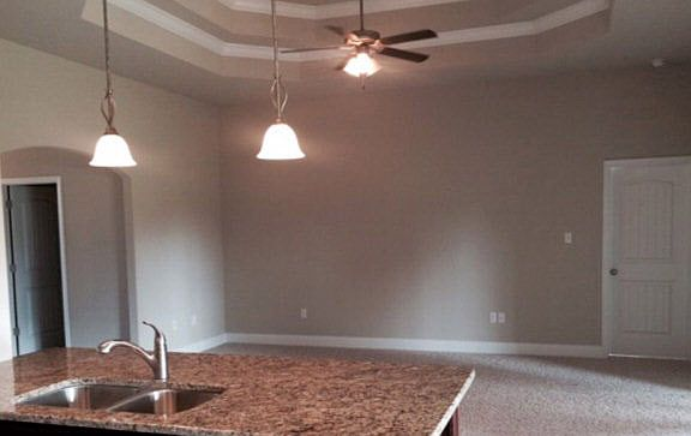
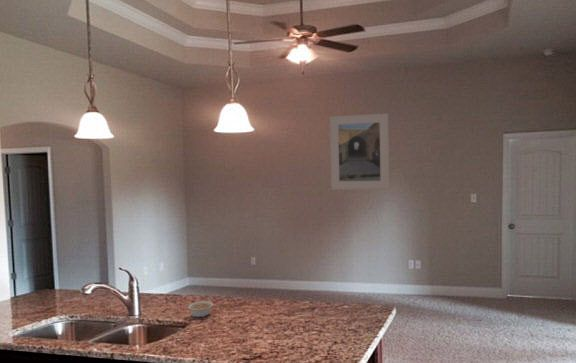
+ legume (200, 309)
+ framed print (359, 152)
